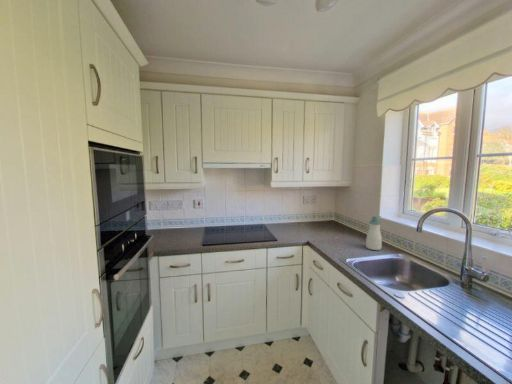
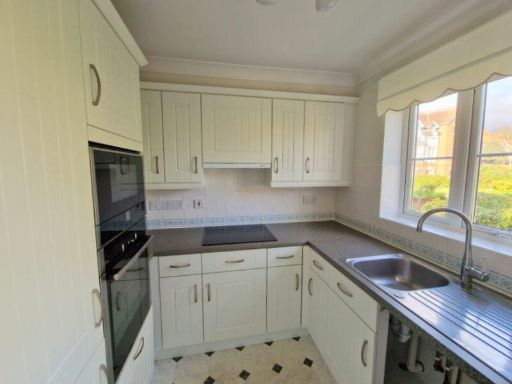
- soap bottle (374, 232)
